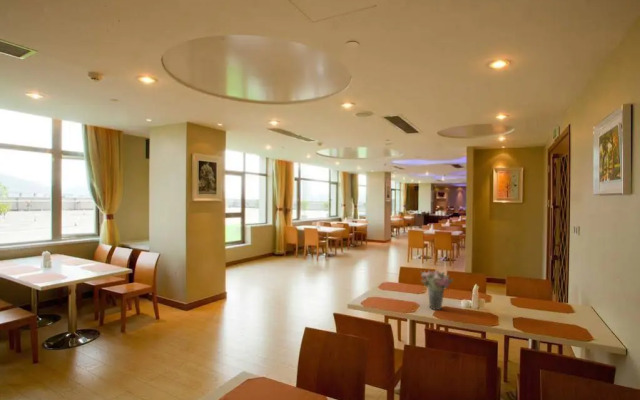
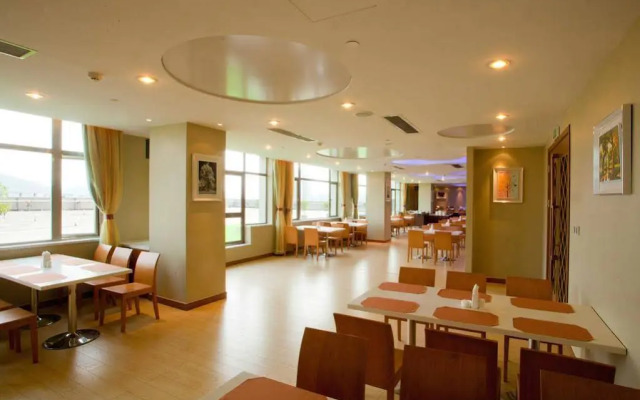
- flower bouquet (435, 289)
